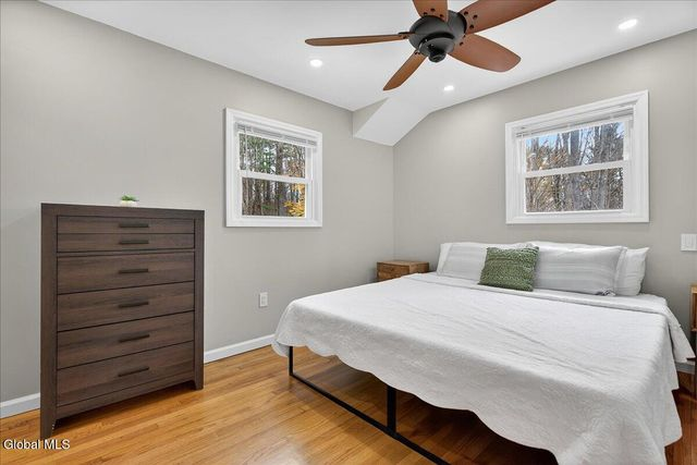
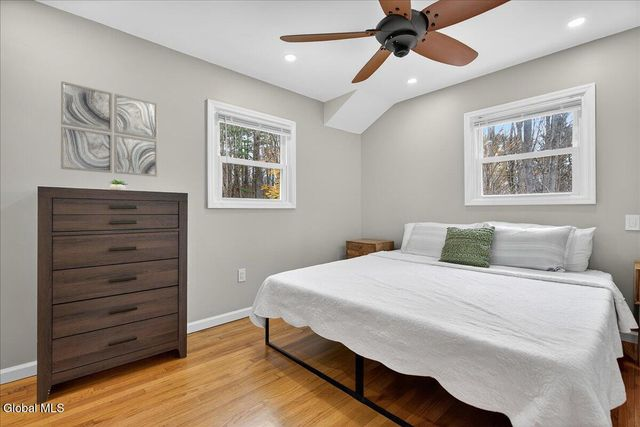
+ wall art (114, 132)
